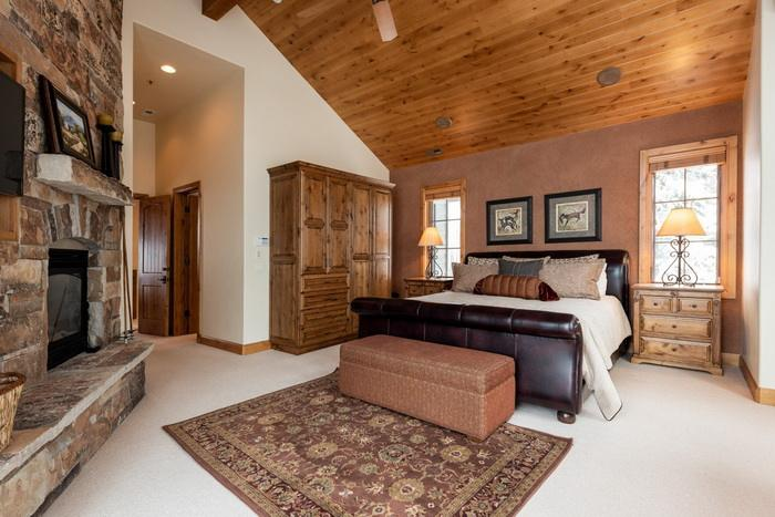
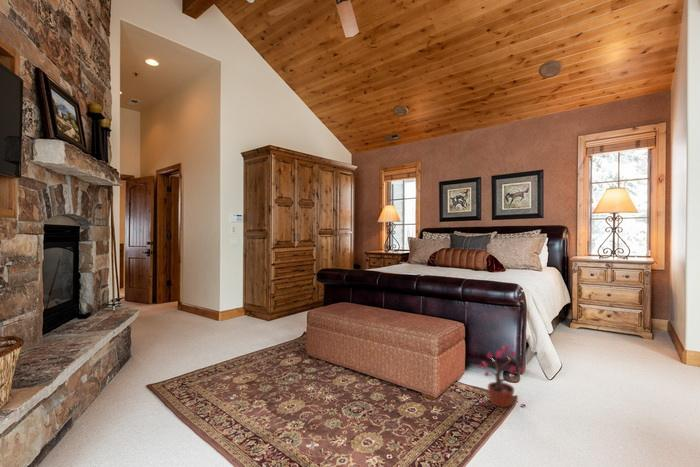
+ potted plant (499, 375)
